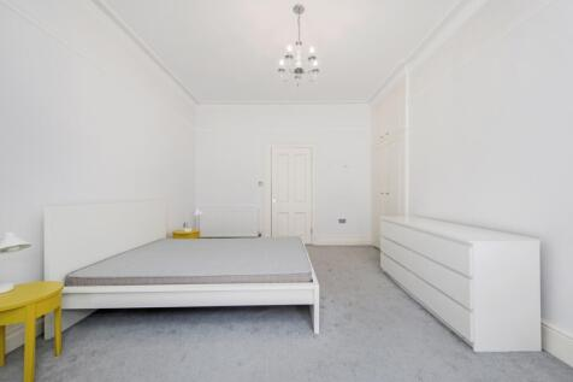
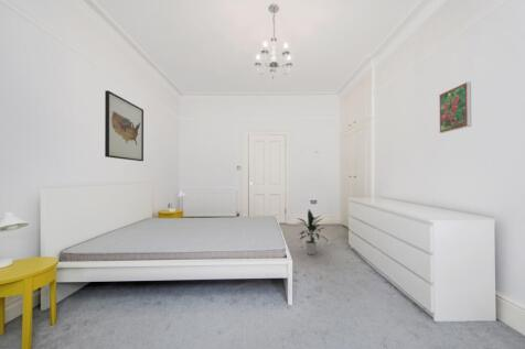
+ indoor plant (312, 231)
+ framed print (453, 109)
+ wall art (126, 130)
